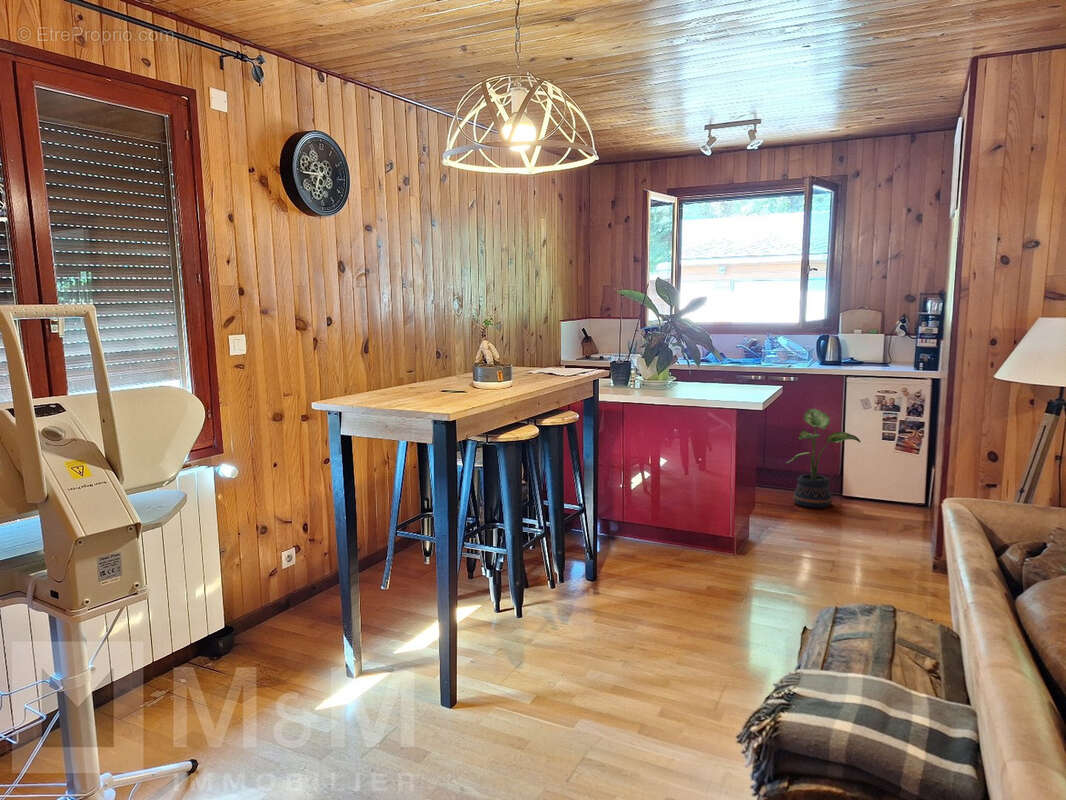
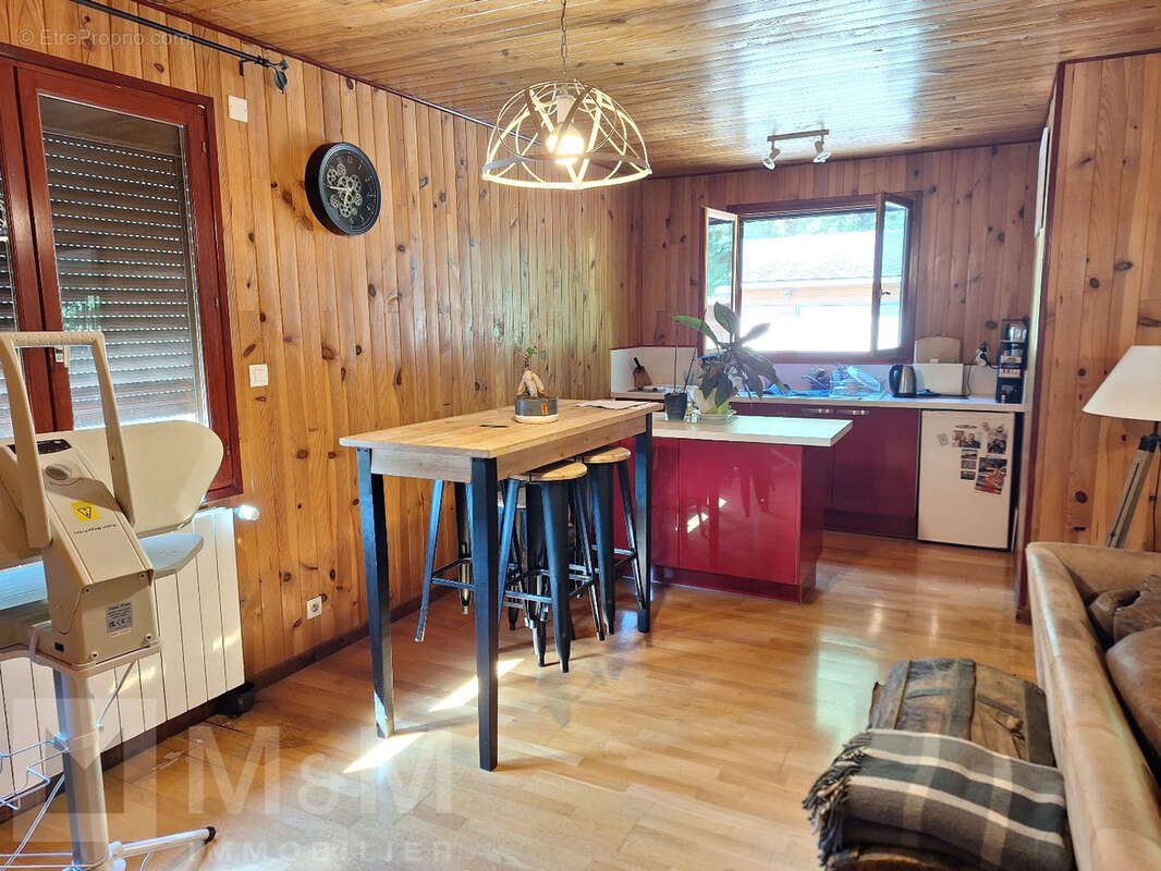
- potted plant (819, 457)
